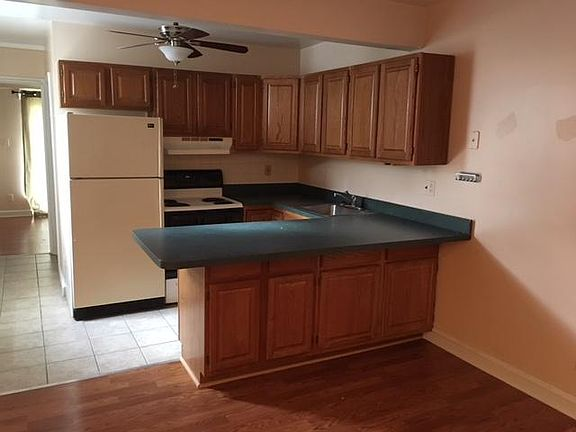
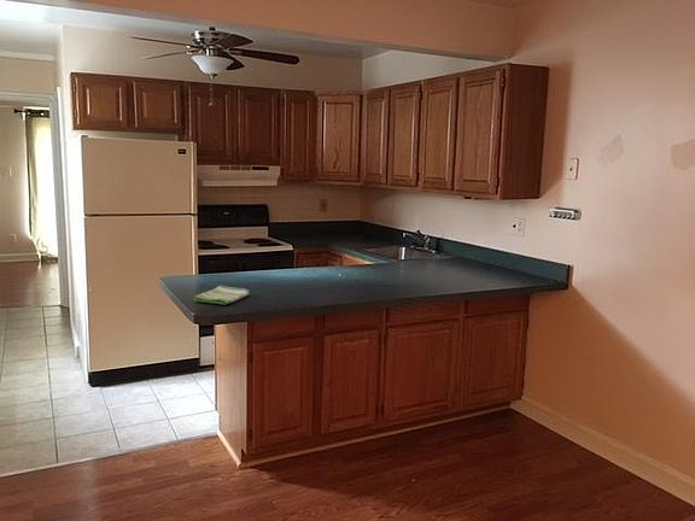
+ dish towel (222, 294)
